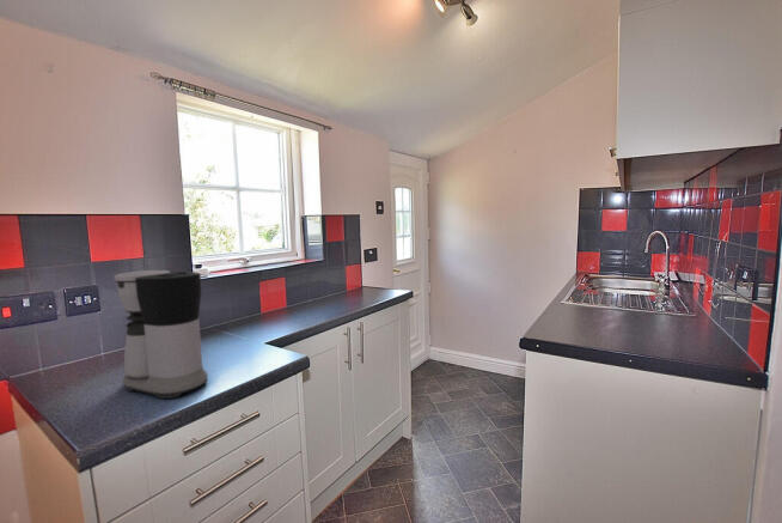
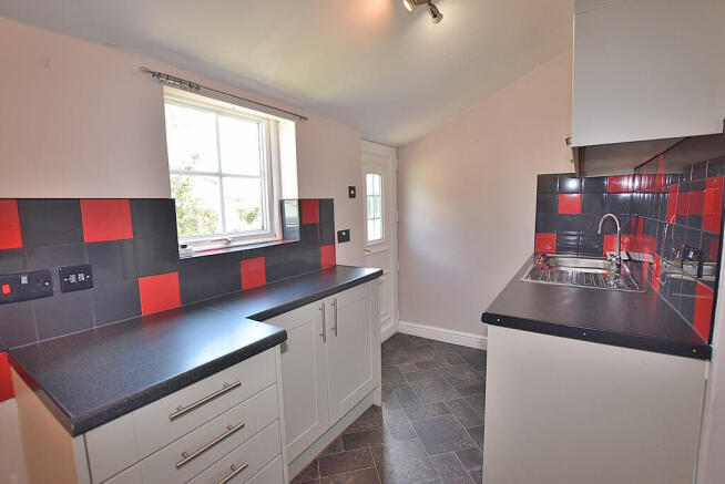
- coffee maker (167, 327)
